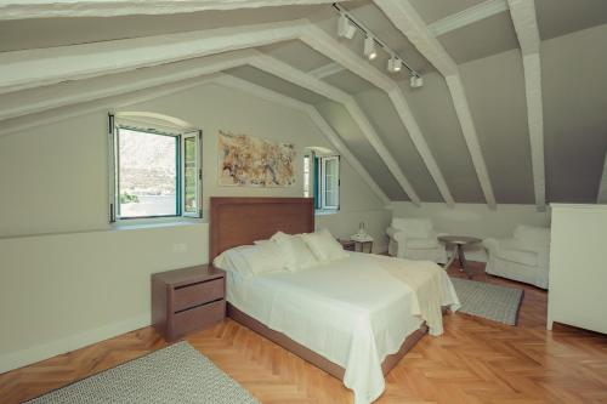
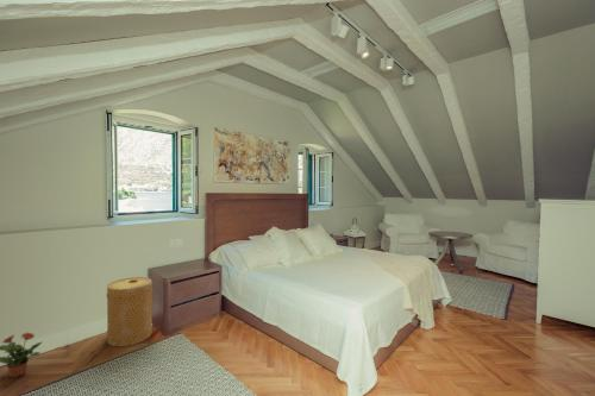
+ potted plant (18, 353)
+ basket (130, 309)
